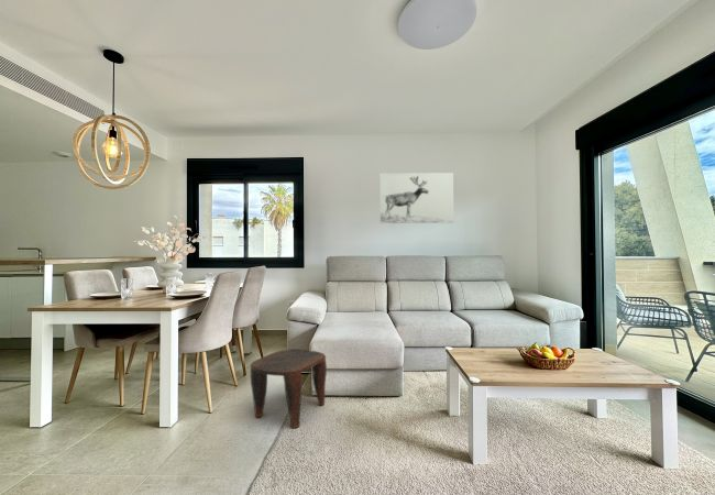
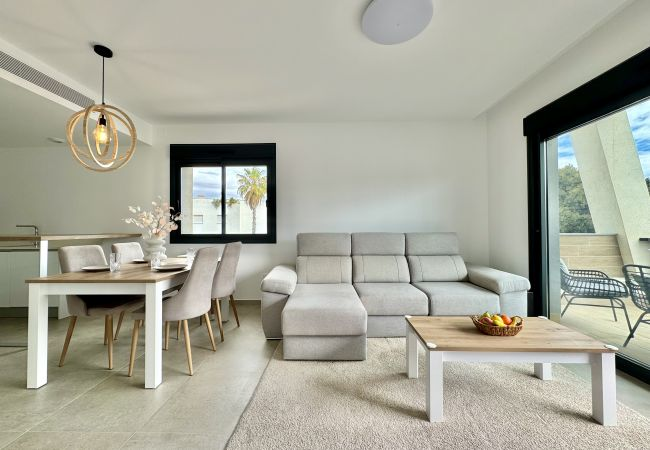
- stool (289, 384)
- wall art (416, 198)
